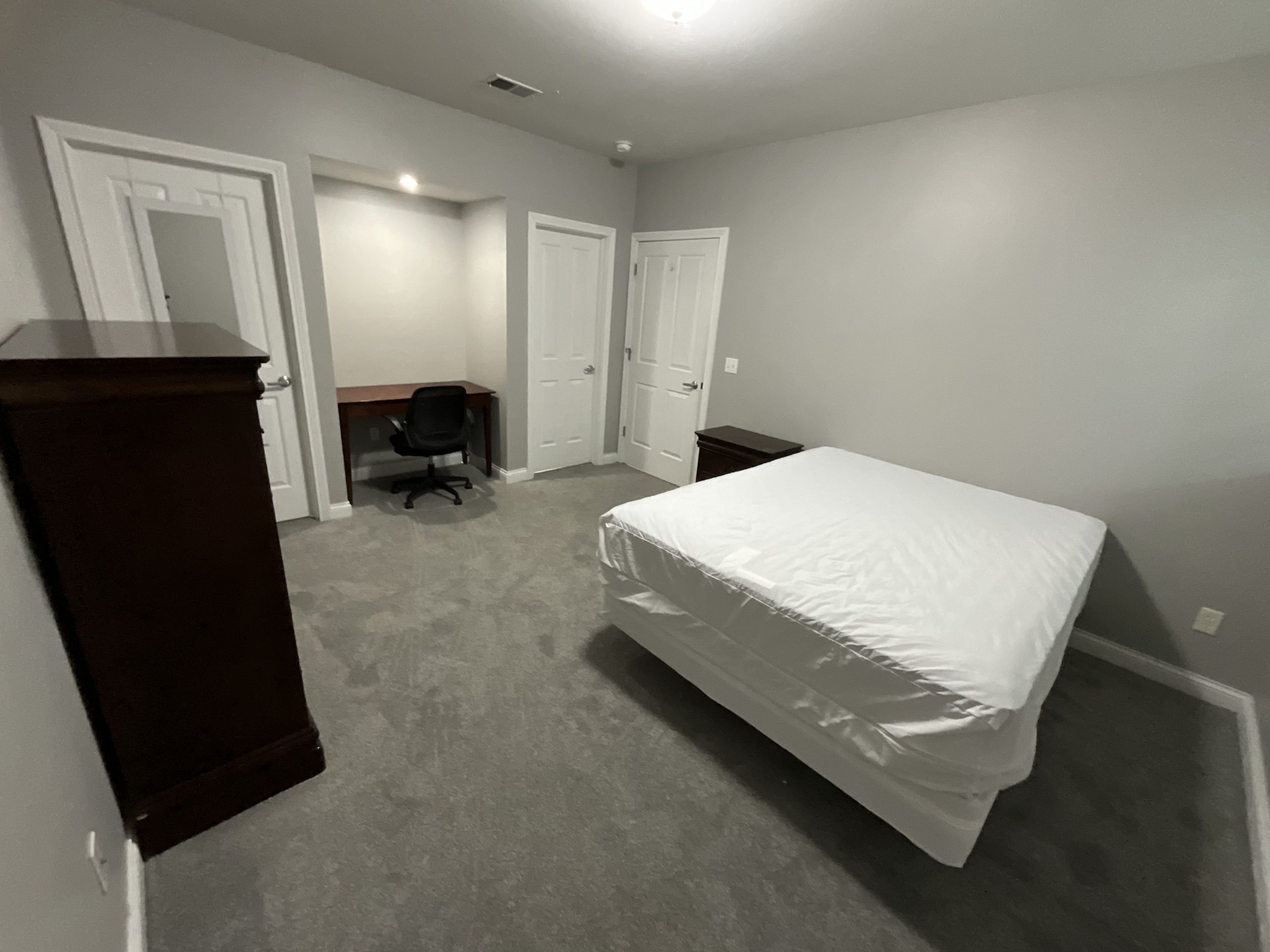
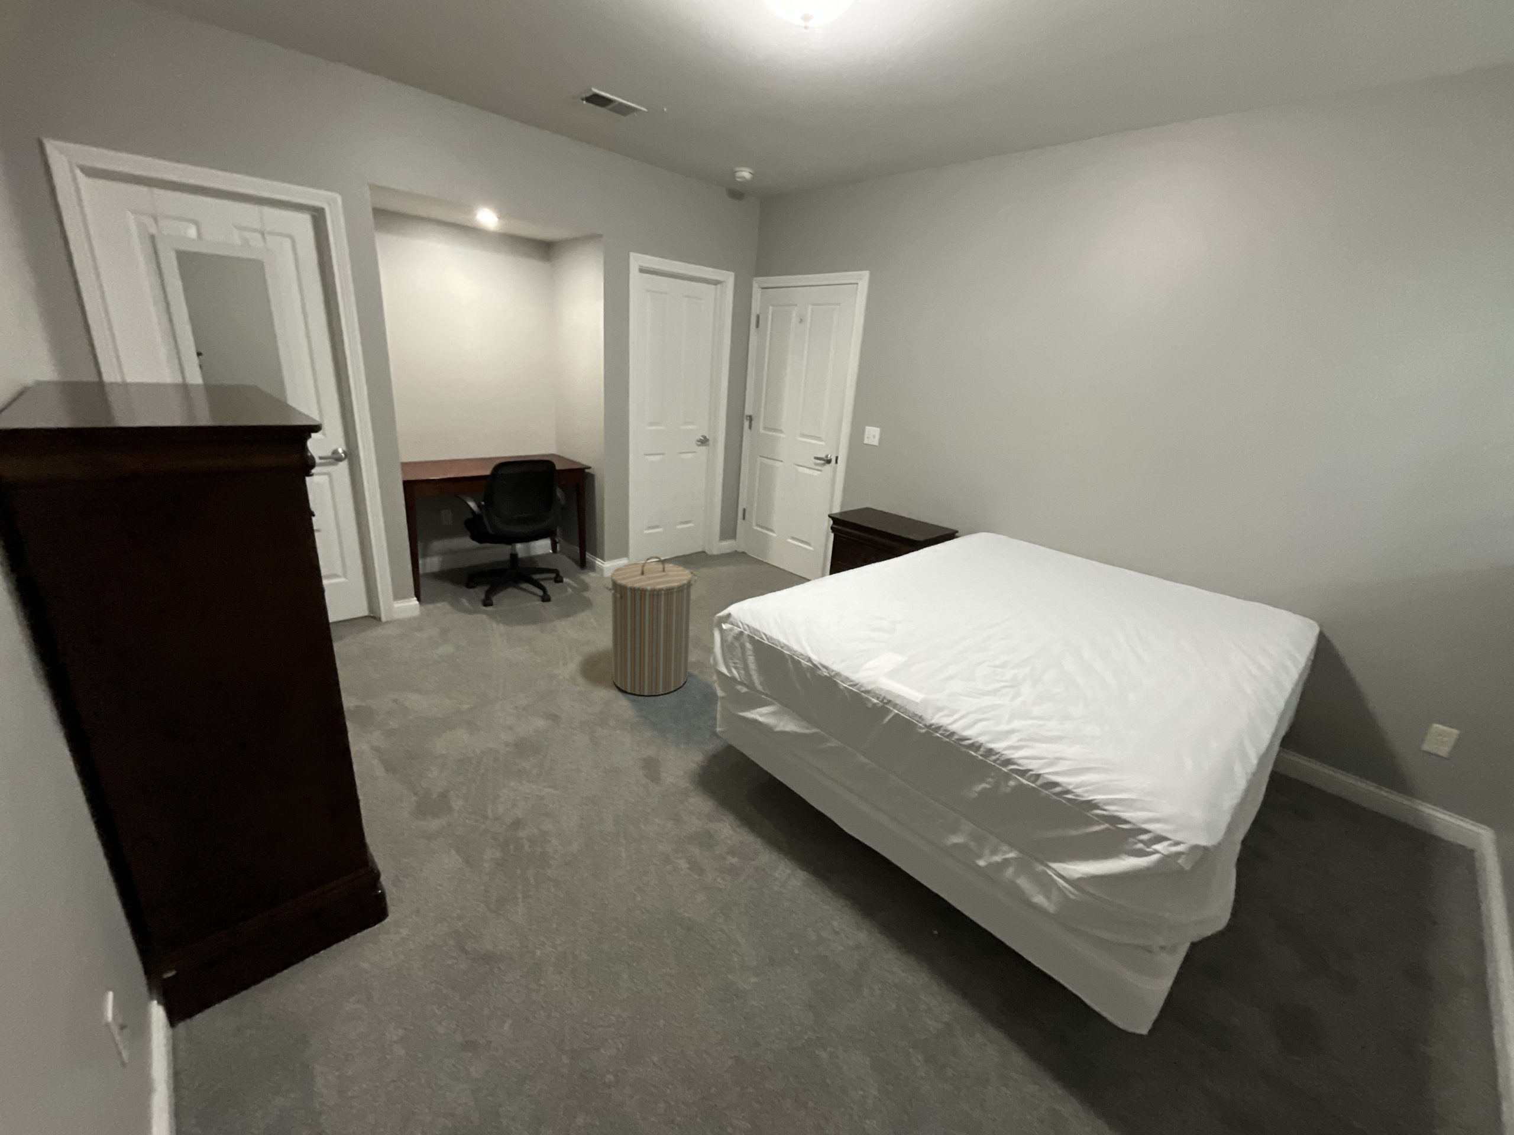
+ laundry hamper (651, 619)
